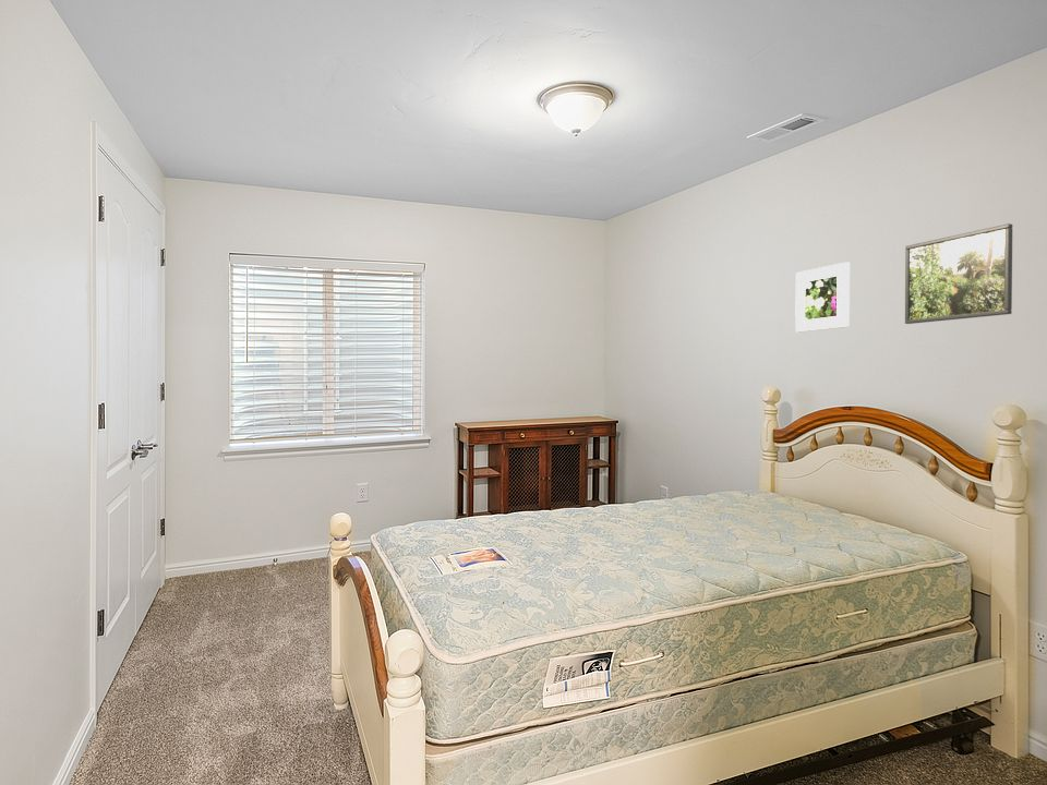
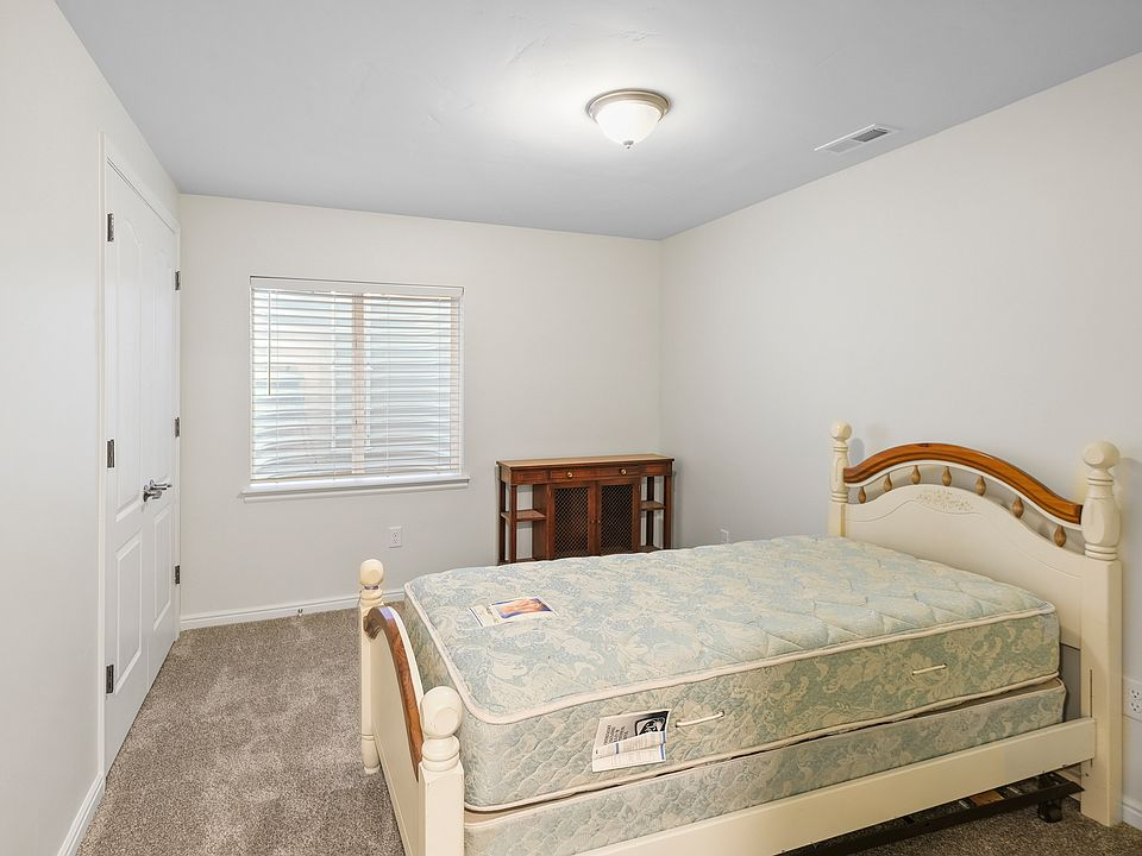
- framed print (821, 298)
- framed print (954, 277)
